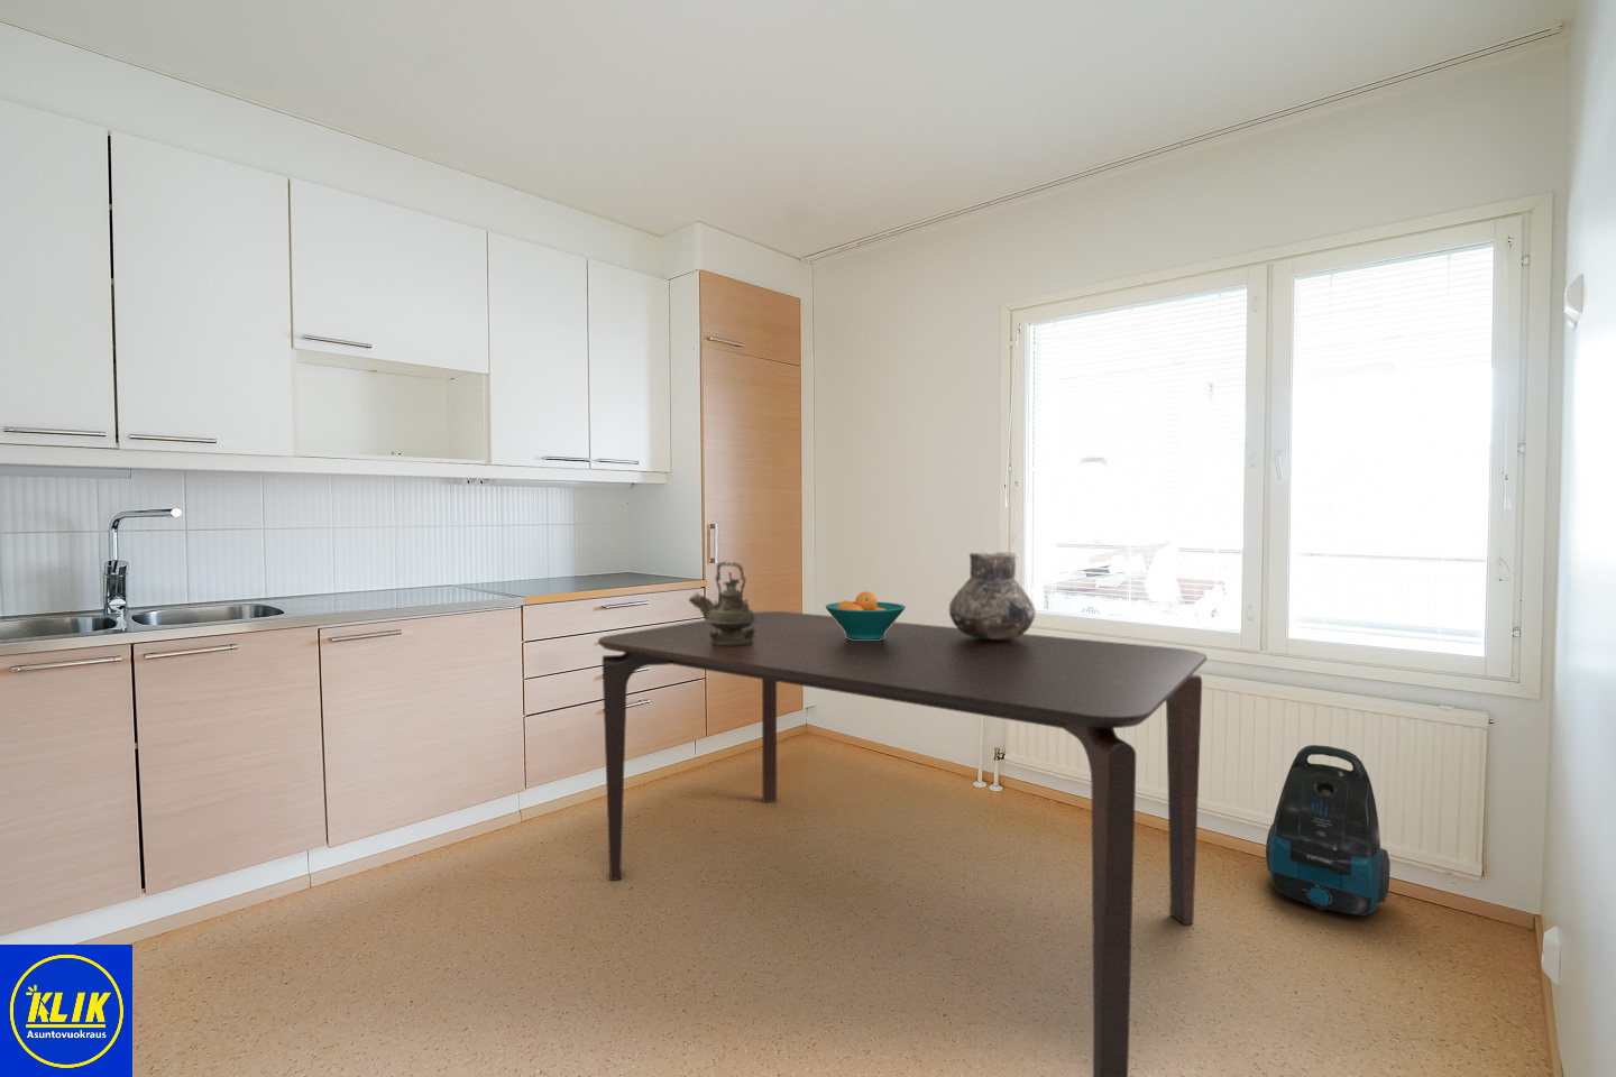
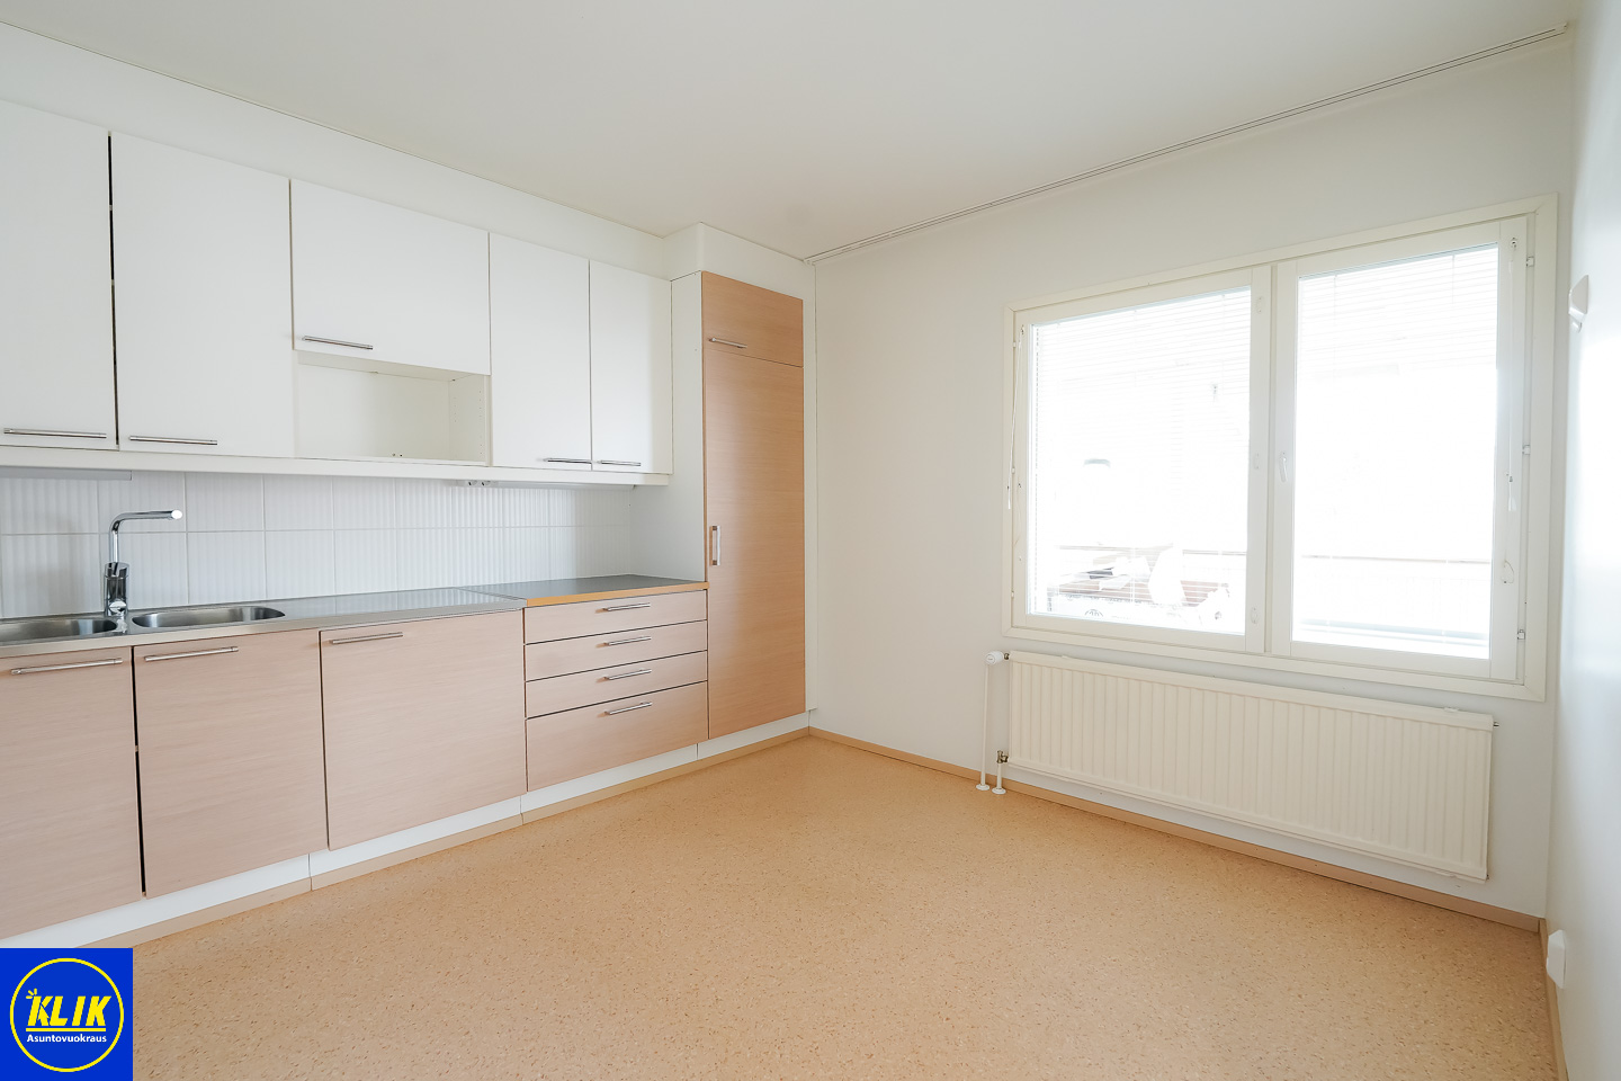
- dining table (892, 700)
- vacuum cleaner (1323, 826)
- fruit bowl (866, 614)
- vase (992, 595)
- teapot (718, 600)
